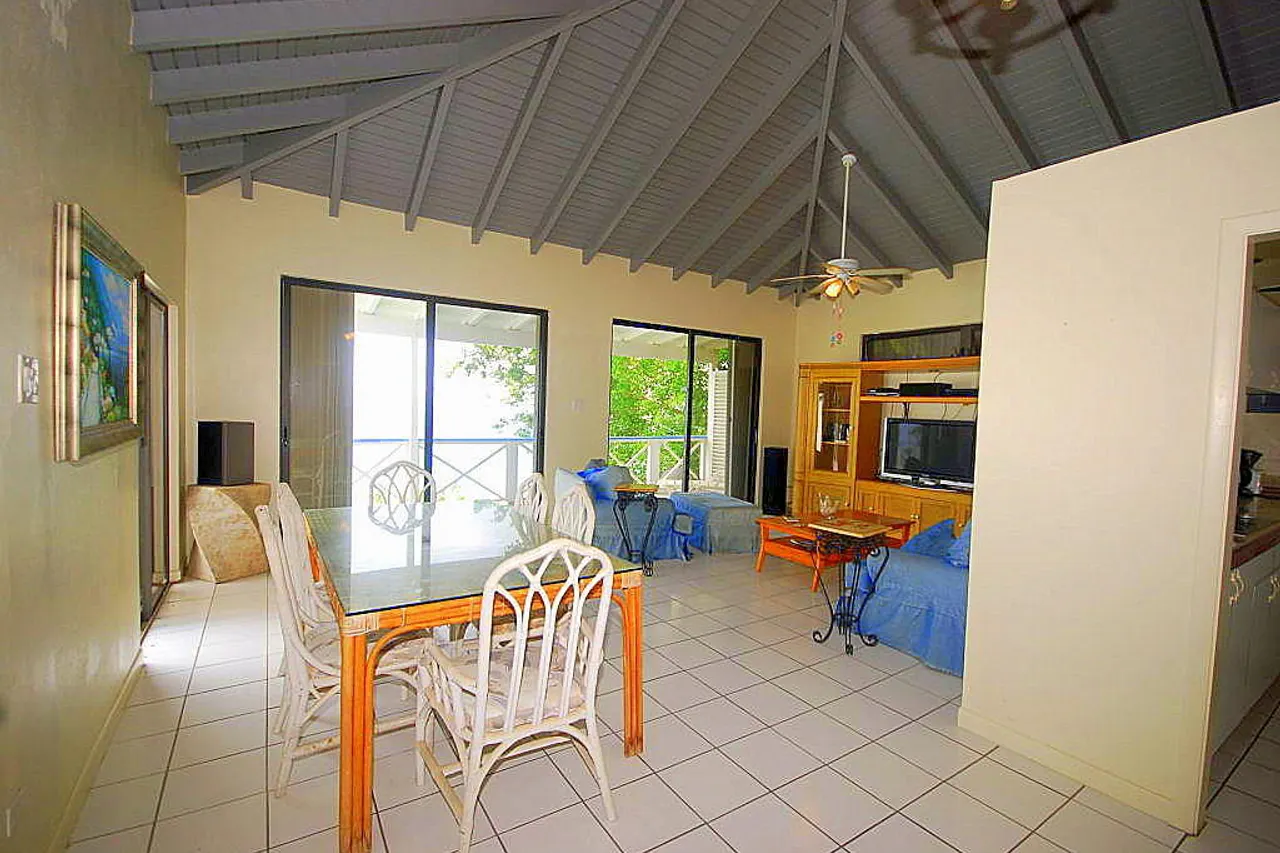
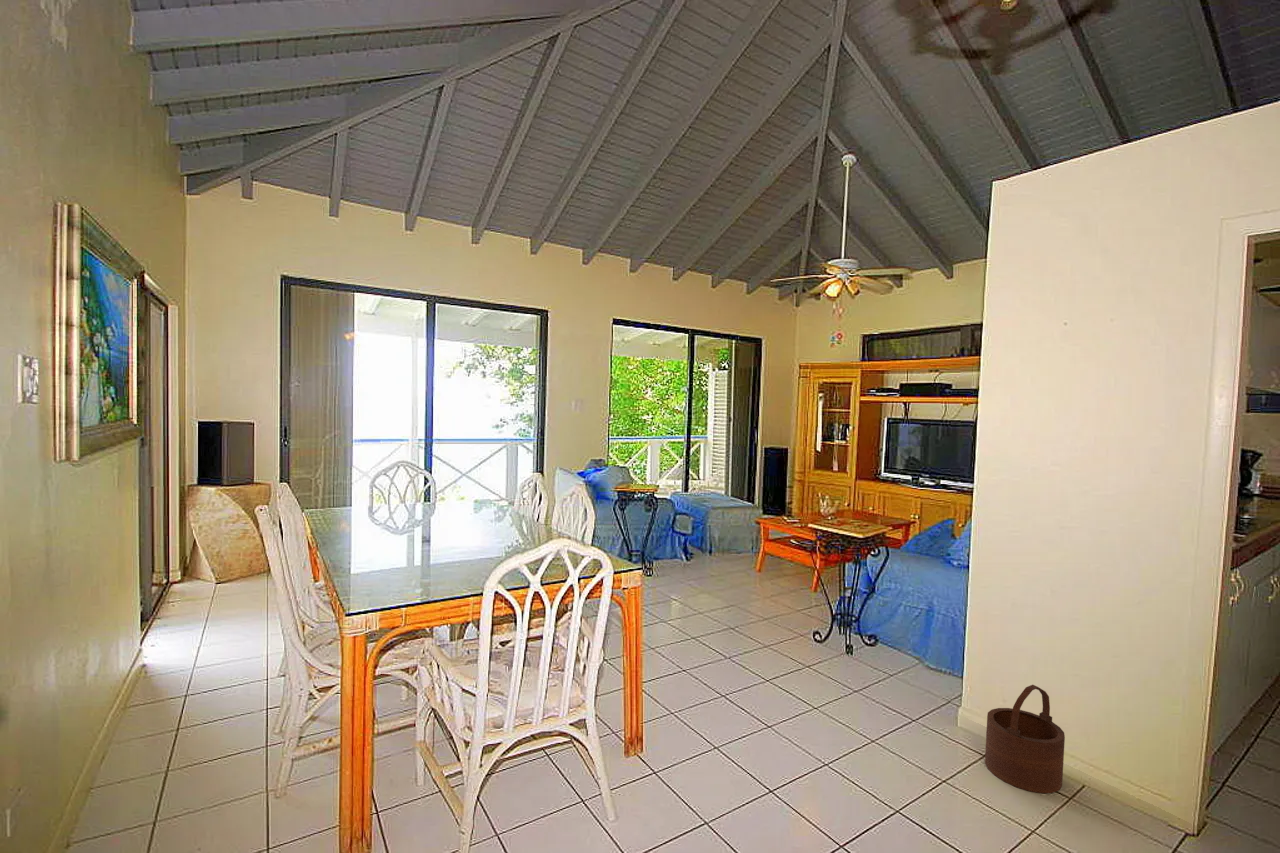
+ wooden bucket (1024, 728)
